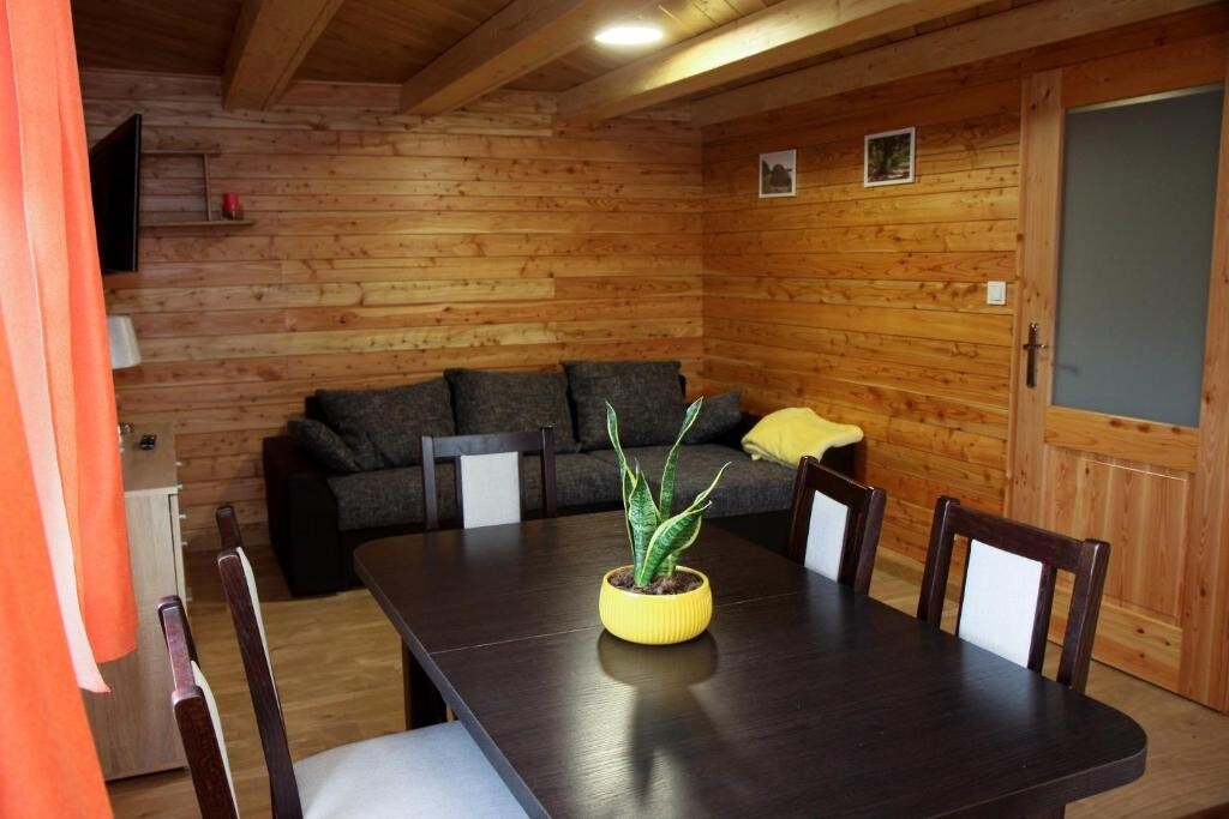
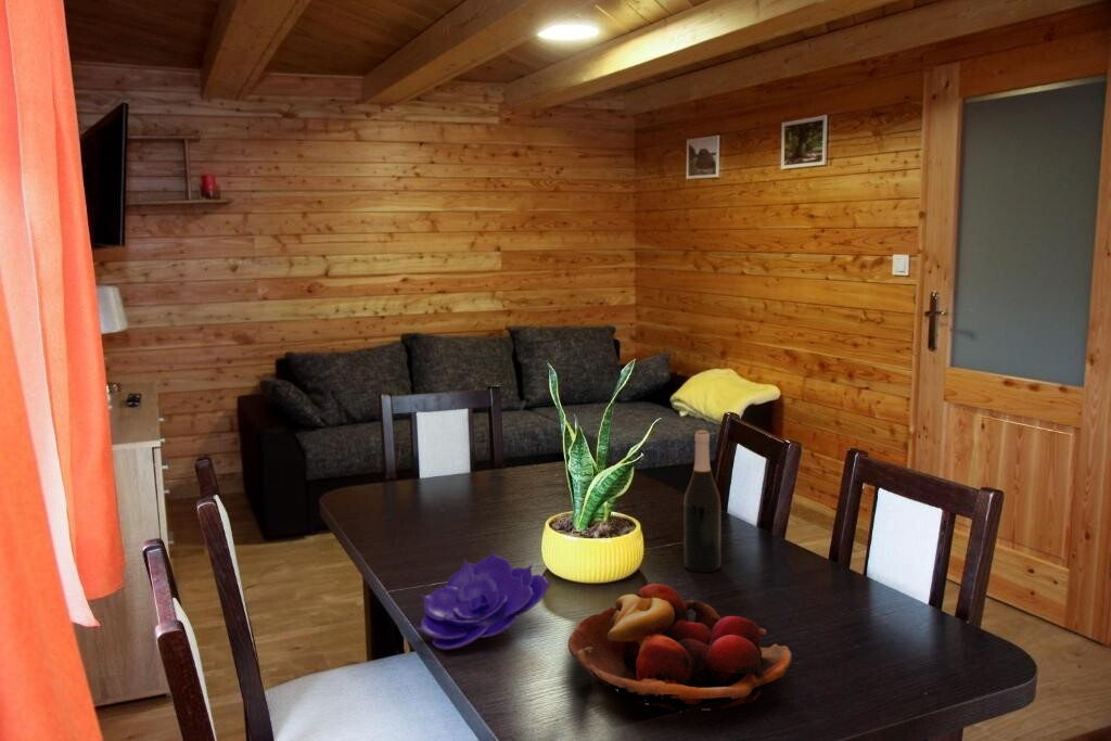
+ decorative bowl (476, 598)
+ wine bottle (702, 499)
+ fruit basket (672, 642)
